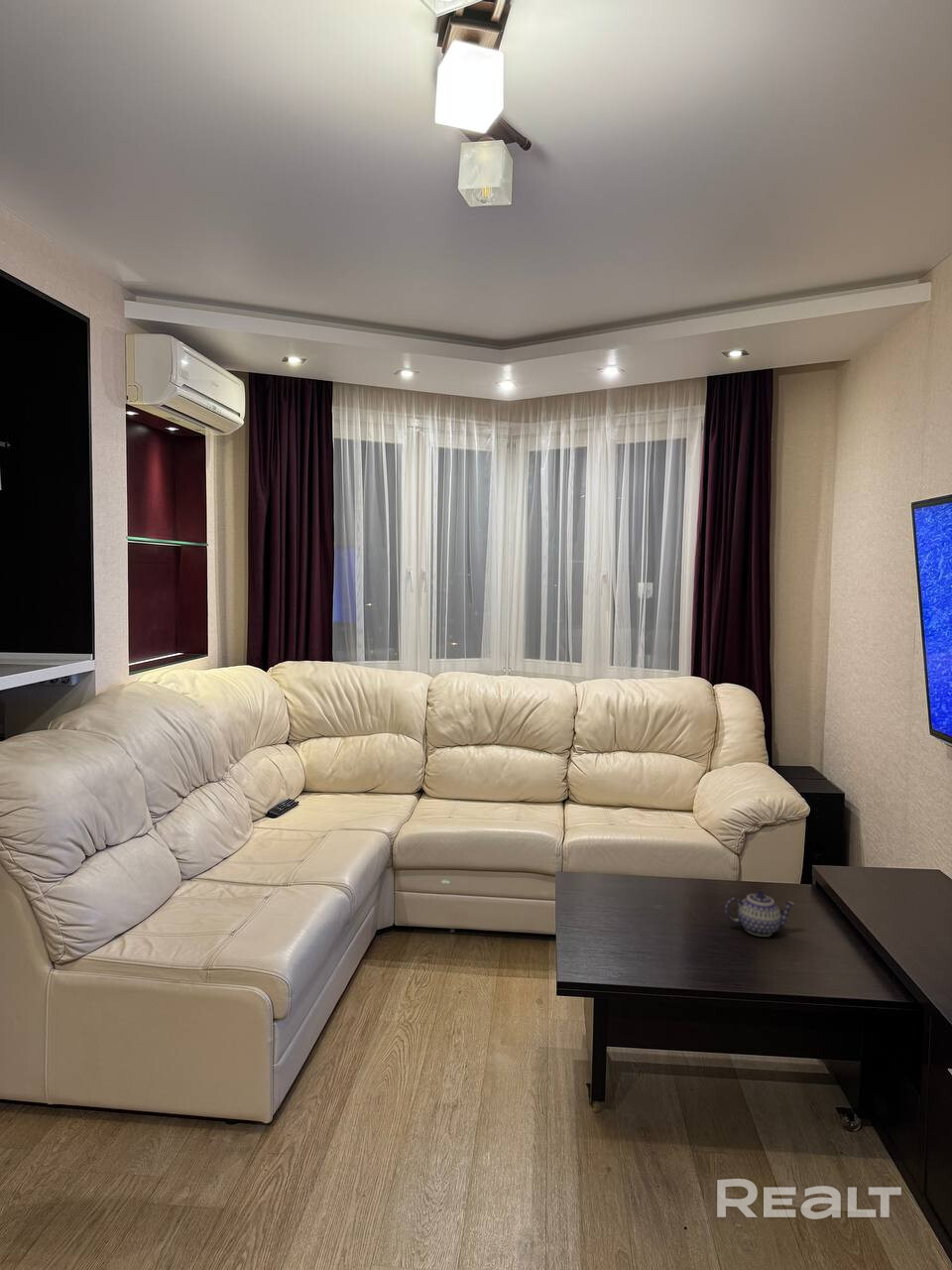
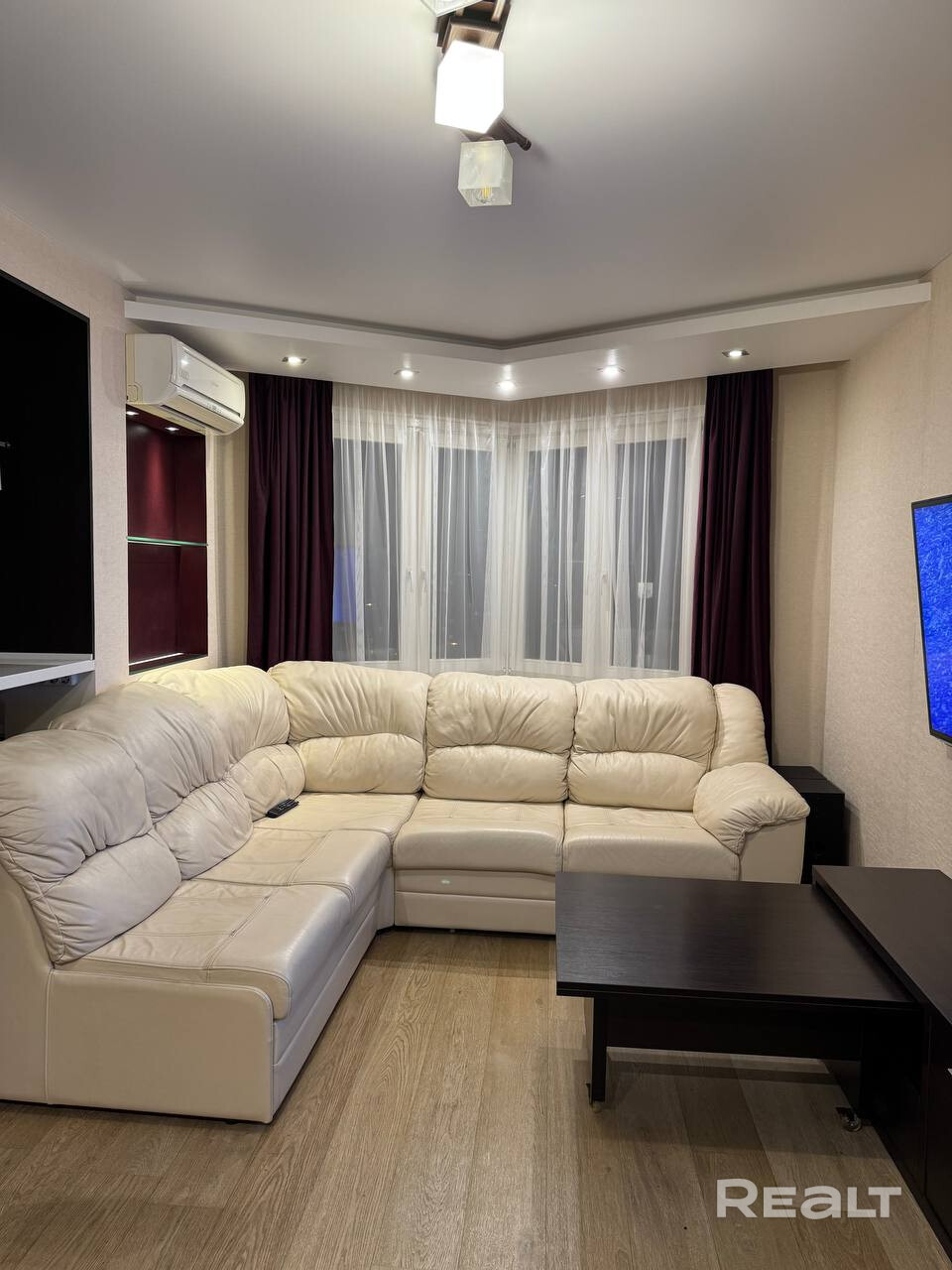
- teapot (760, 911)
